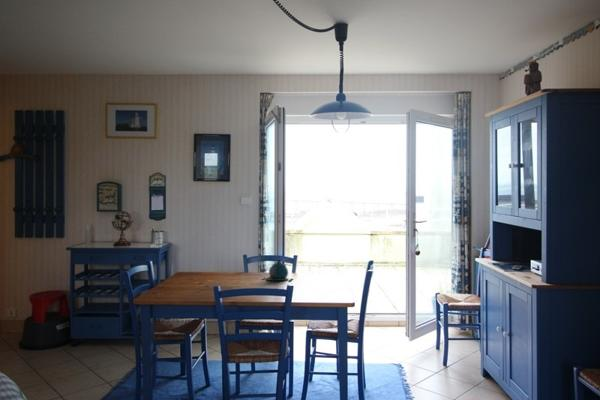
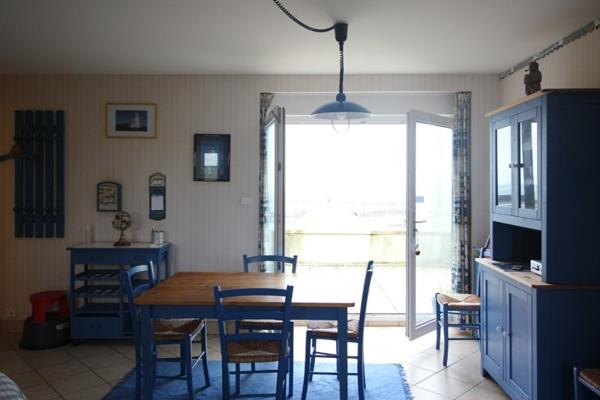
- teapot (277, 269)
